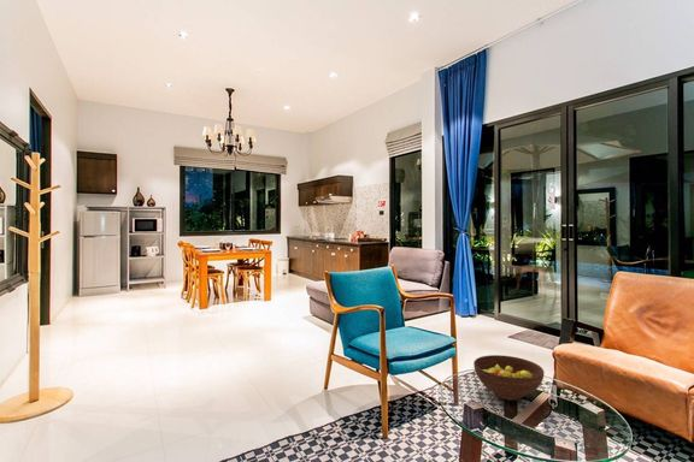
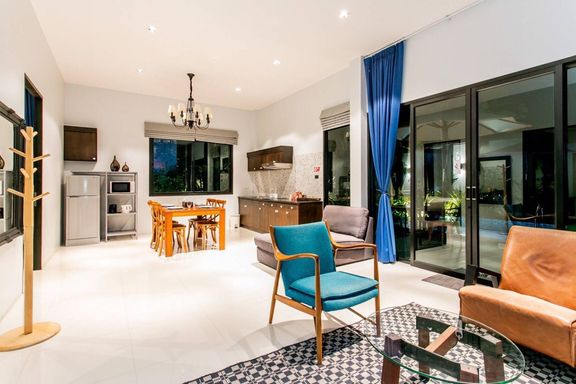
- fruit bowl (507, 380)
